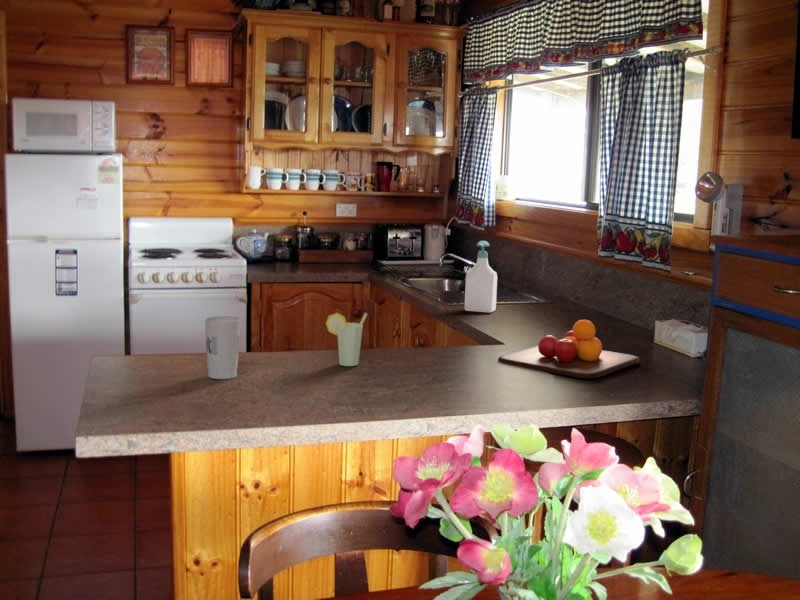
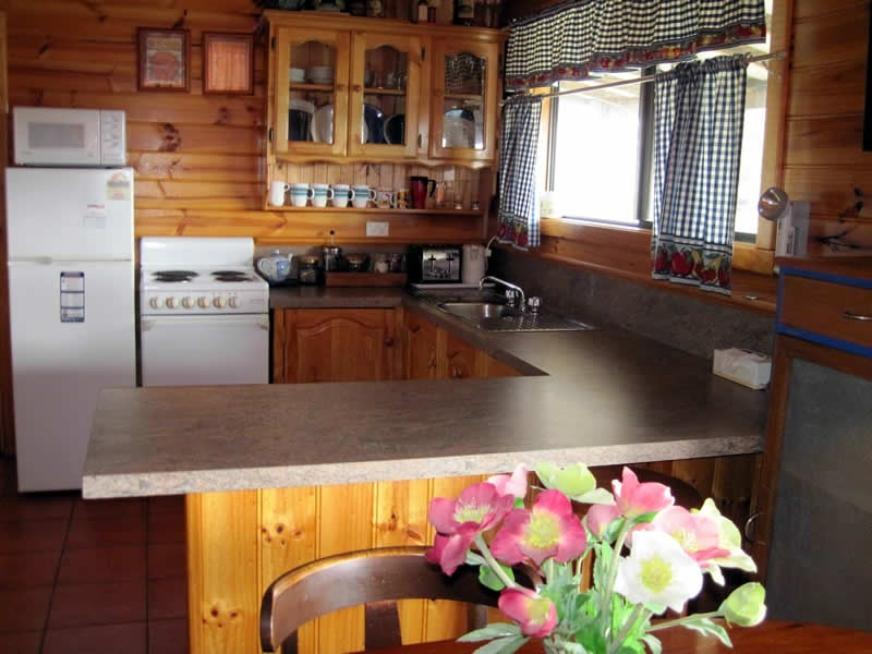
- chopping board (570, 340)
- cup (222, 347)
- soap bottle (481, 276)
- cup (346, 337)
